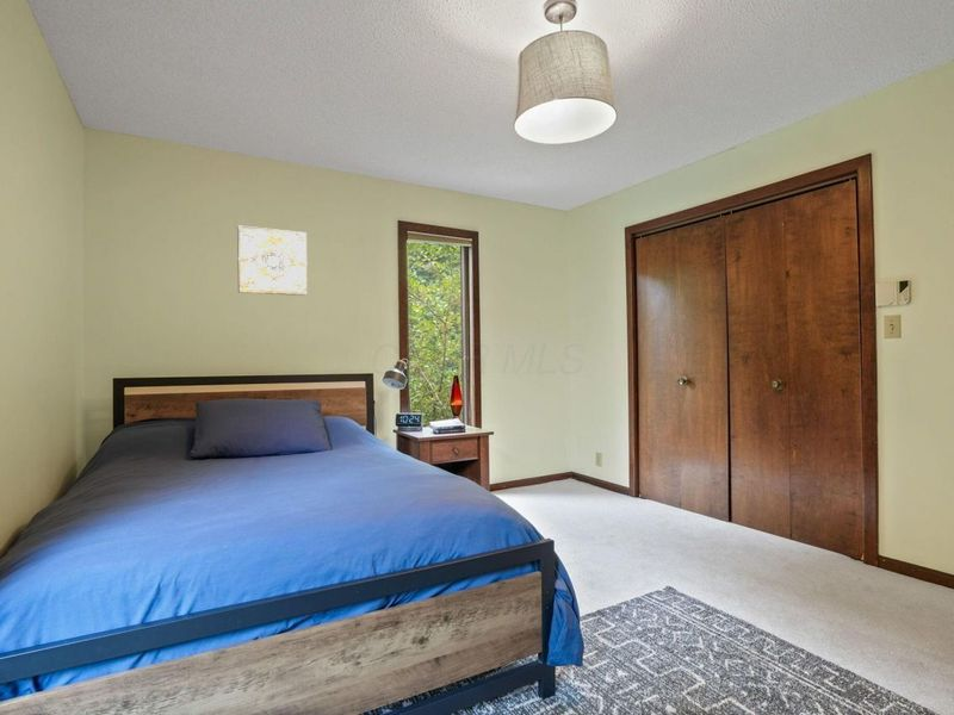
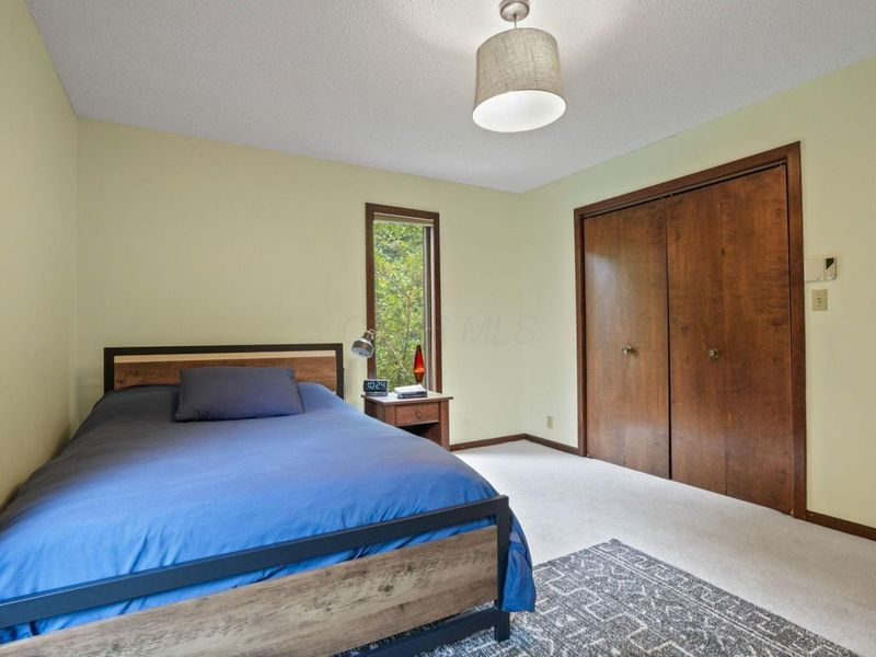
- wall art (273, 261)
